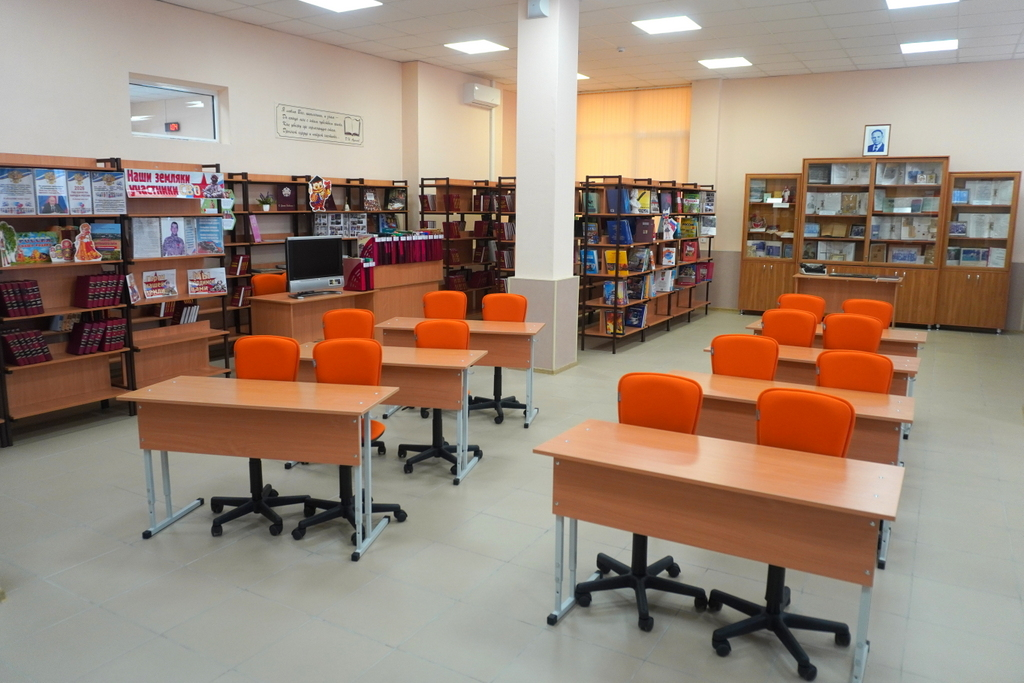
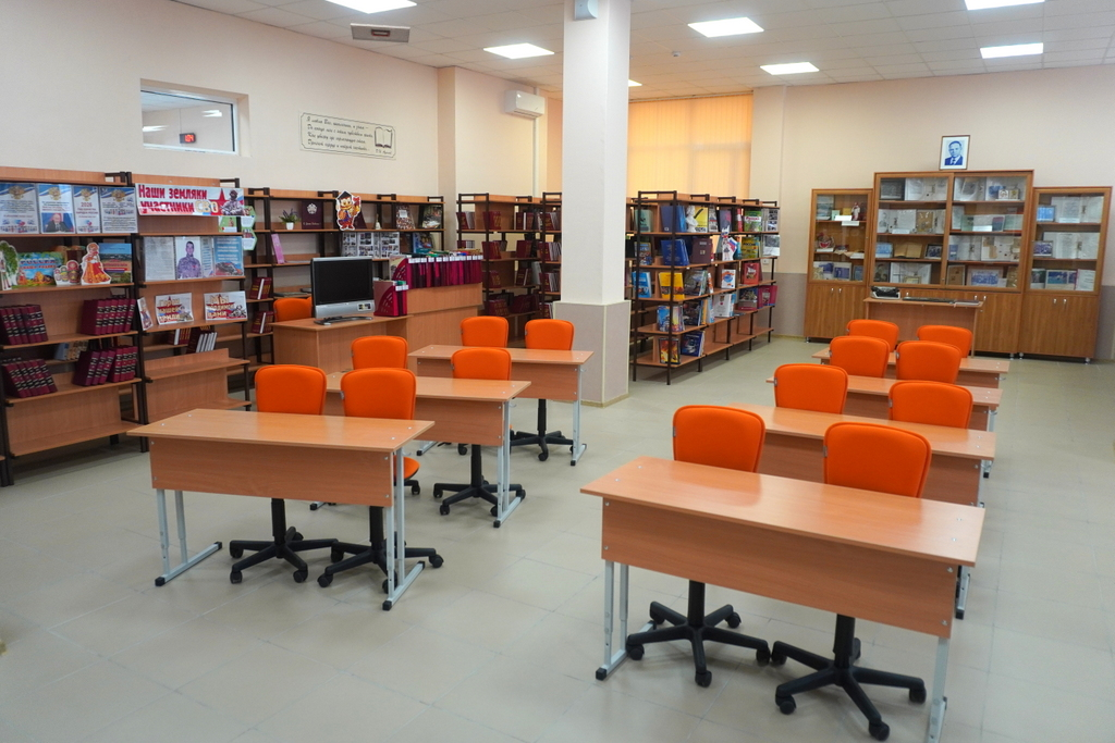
+ ceiling vent (380, 33)
